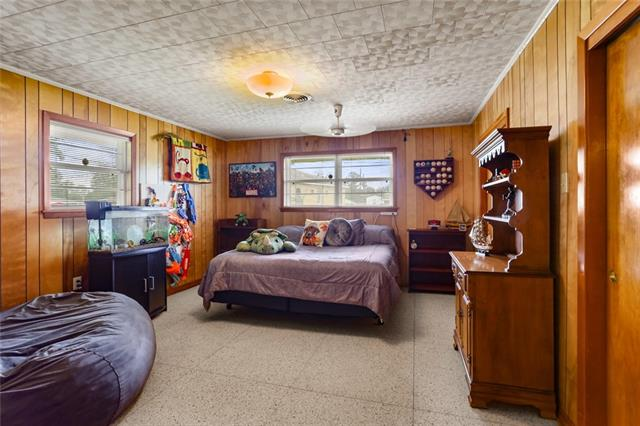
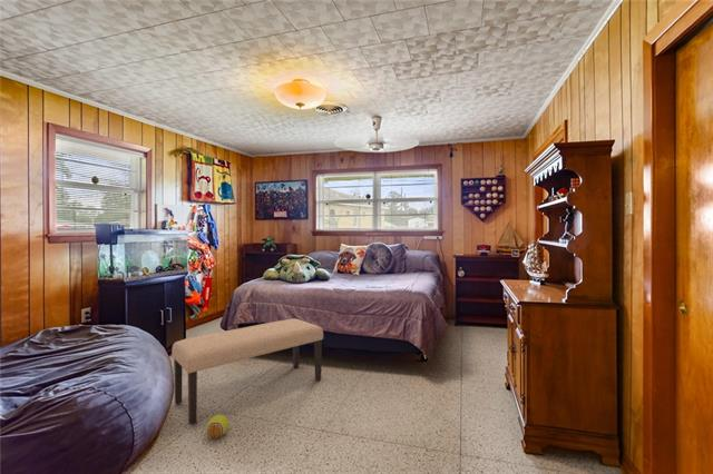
+ bench (253, 356)
+ ball (217, 426)
